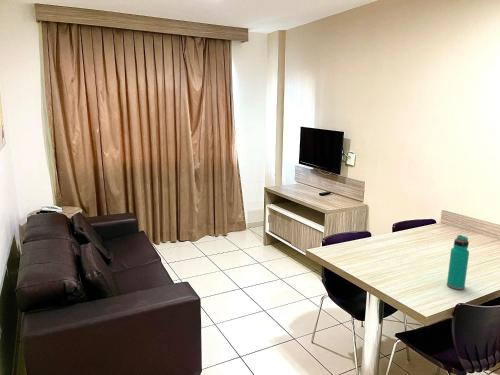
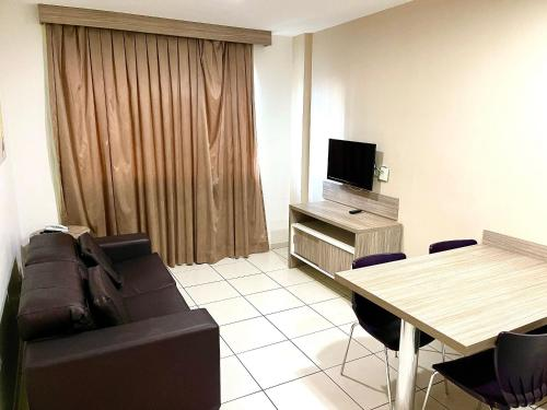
- water bottle (458, 261)
